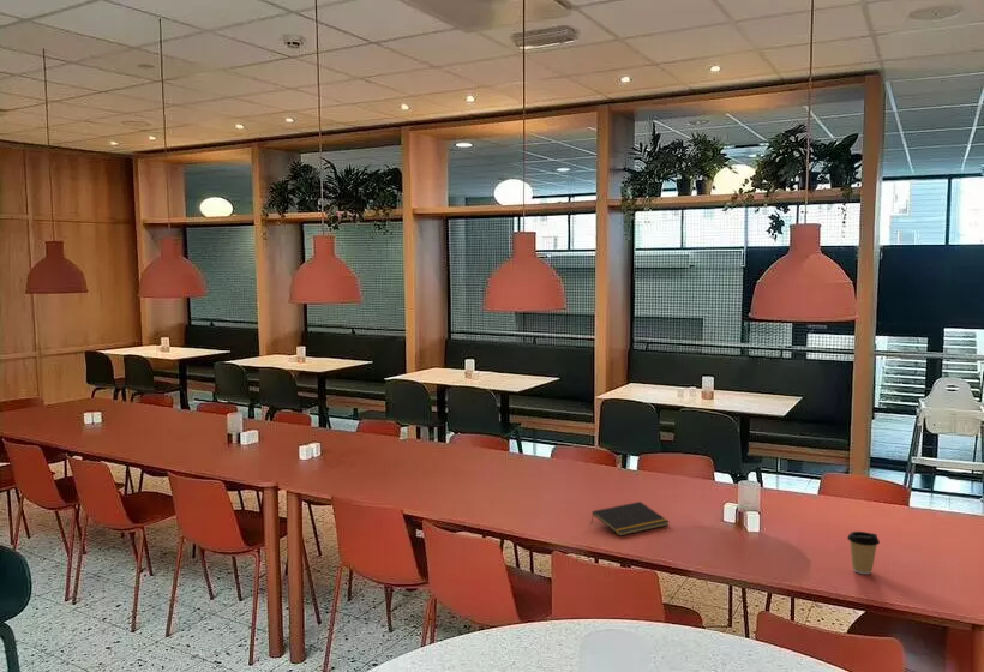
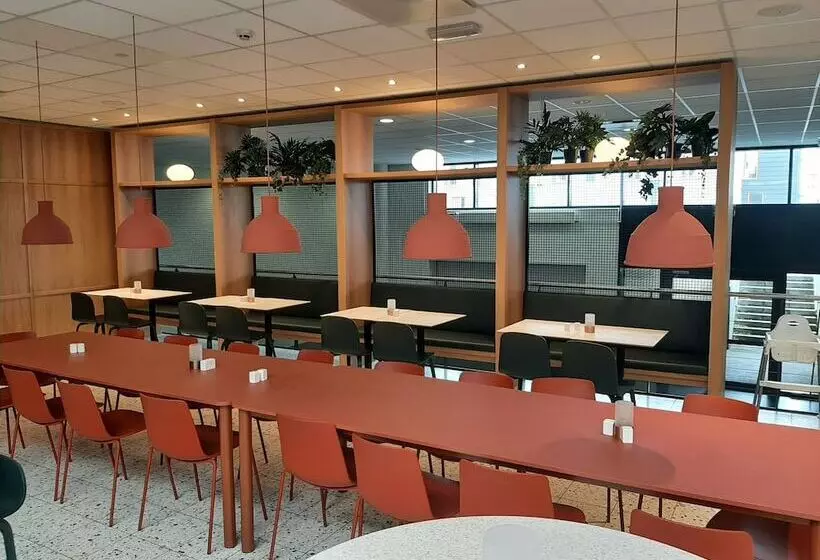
- notepad (630, 517)
- coffee cup (863, 552)
